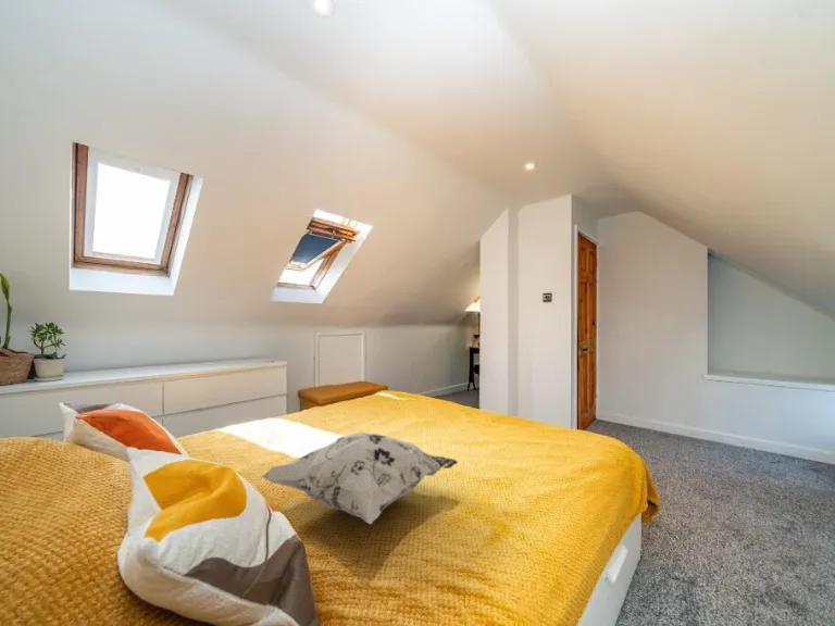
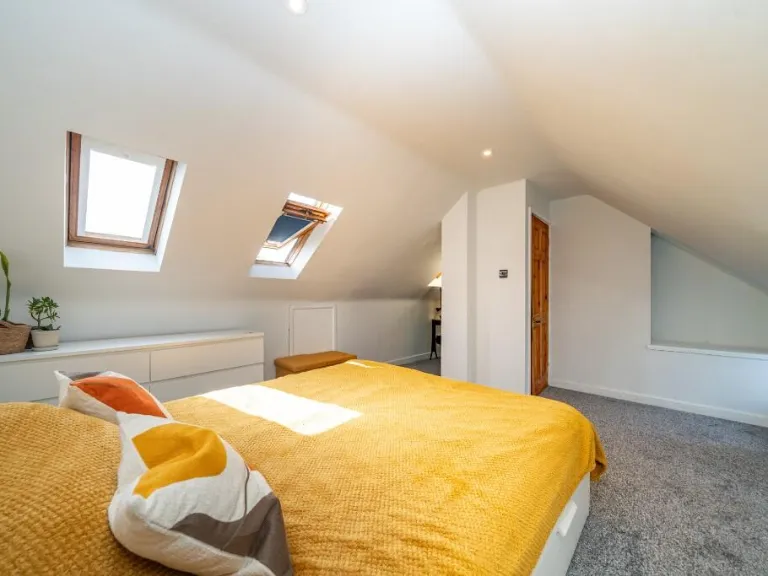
- decorative pillow (364, 468)
